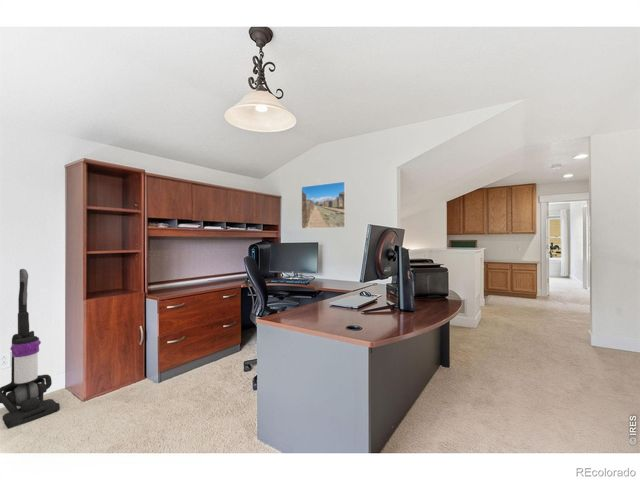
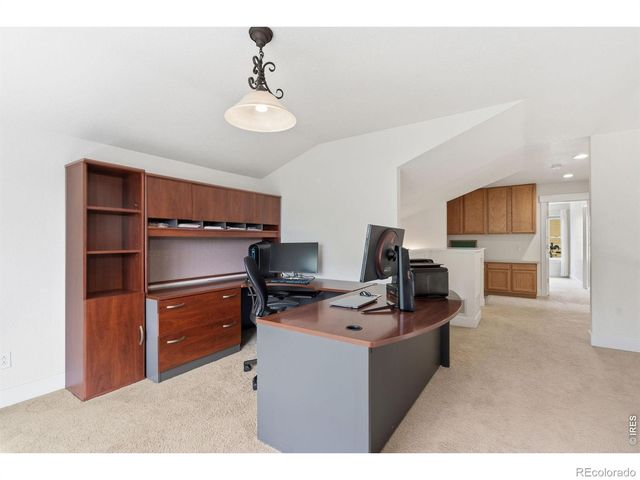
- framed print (322, 206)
- vacuum cleaner (27, 340)
